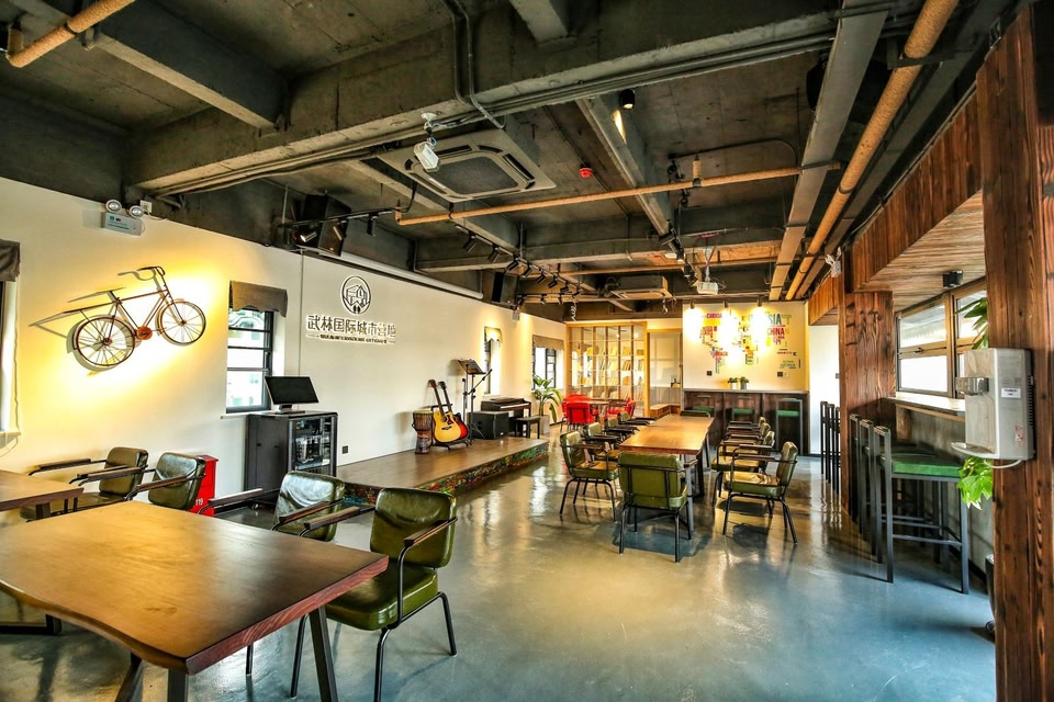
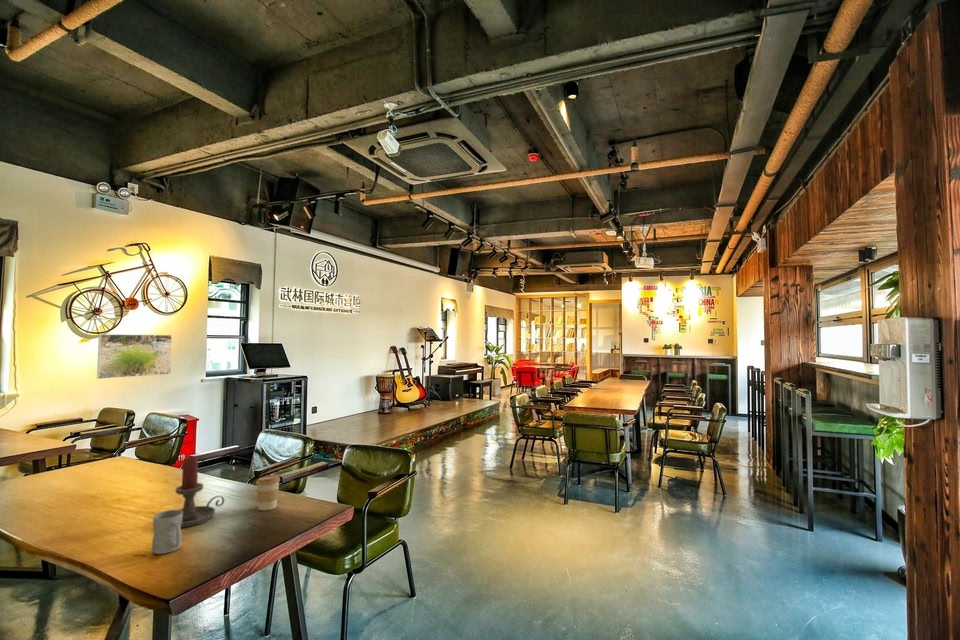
+ mug (170, 533)
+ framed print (136, 355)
+ coffee cup (267, 491)
+ candle holder (196, 485)
